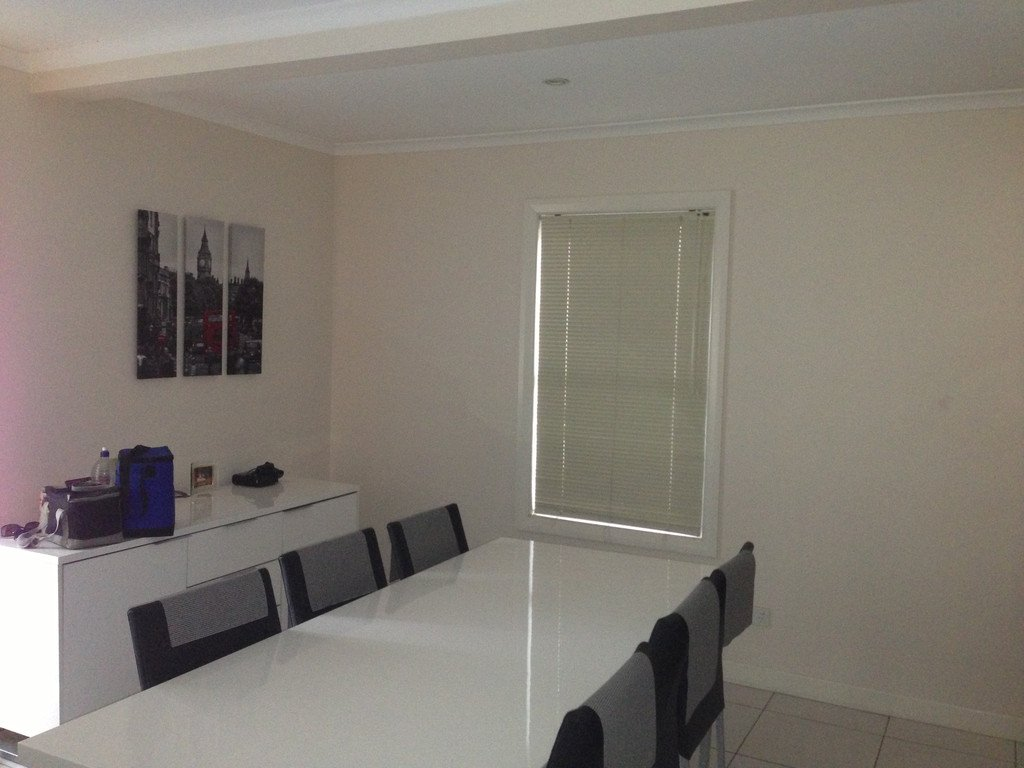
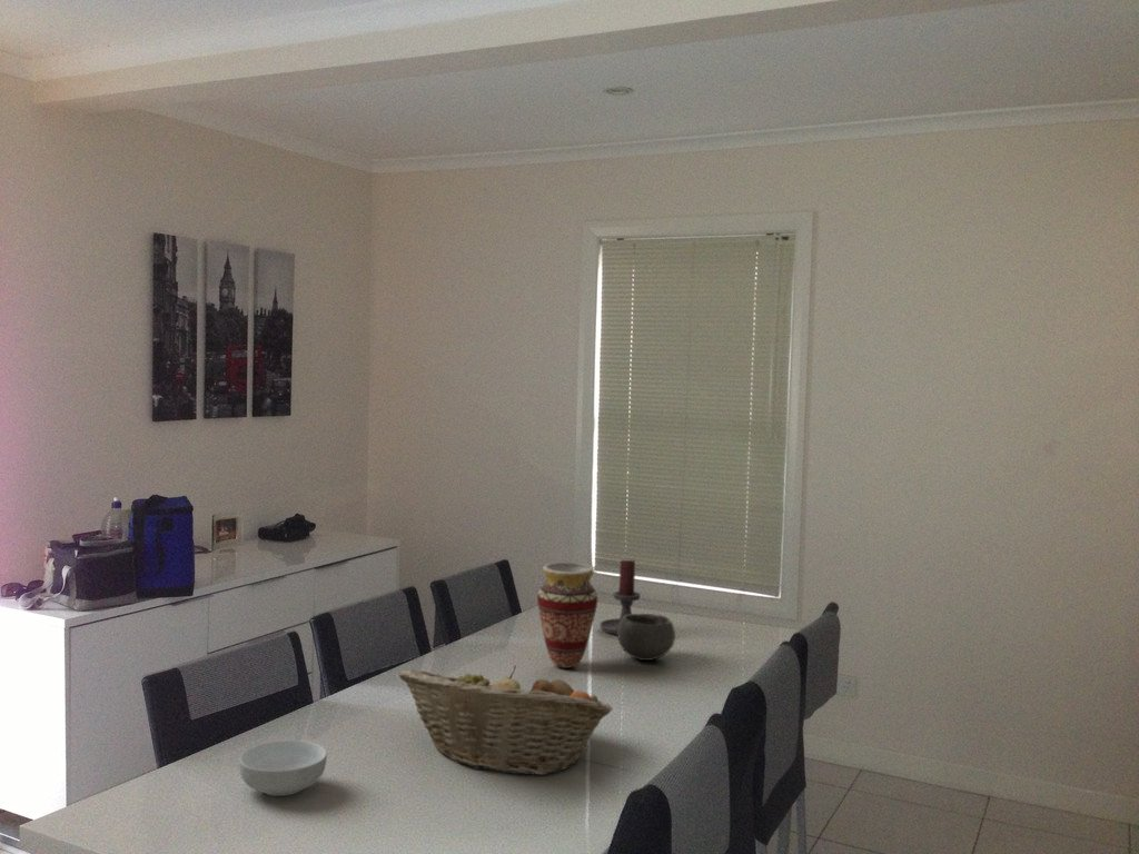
+ candle holder (633, 595)
+ fruit basket (503, 707)
+ bowl (646, 637)
+ cereal bowl (283, 771)
+ vase (566, 616)
